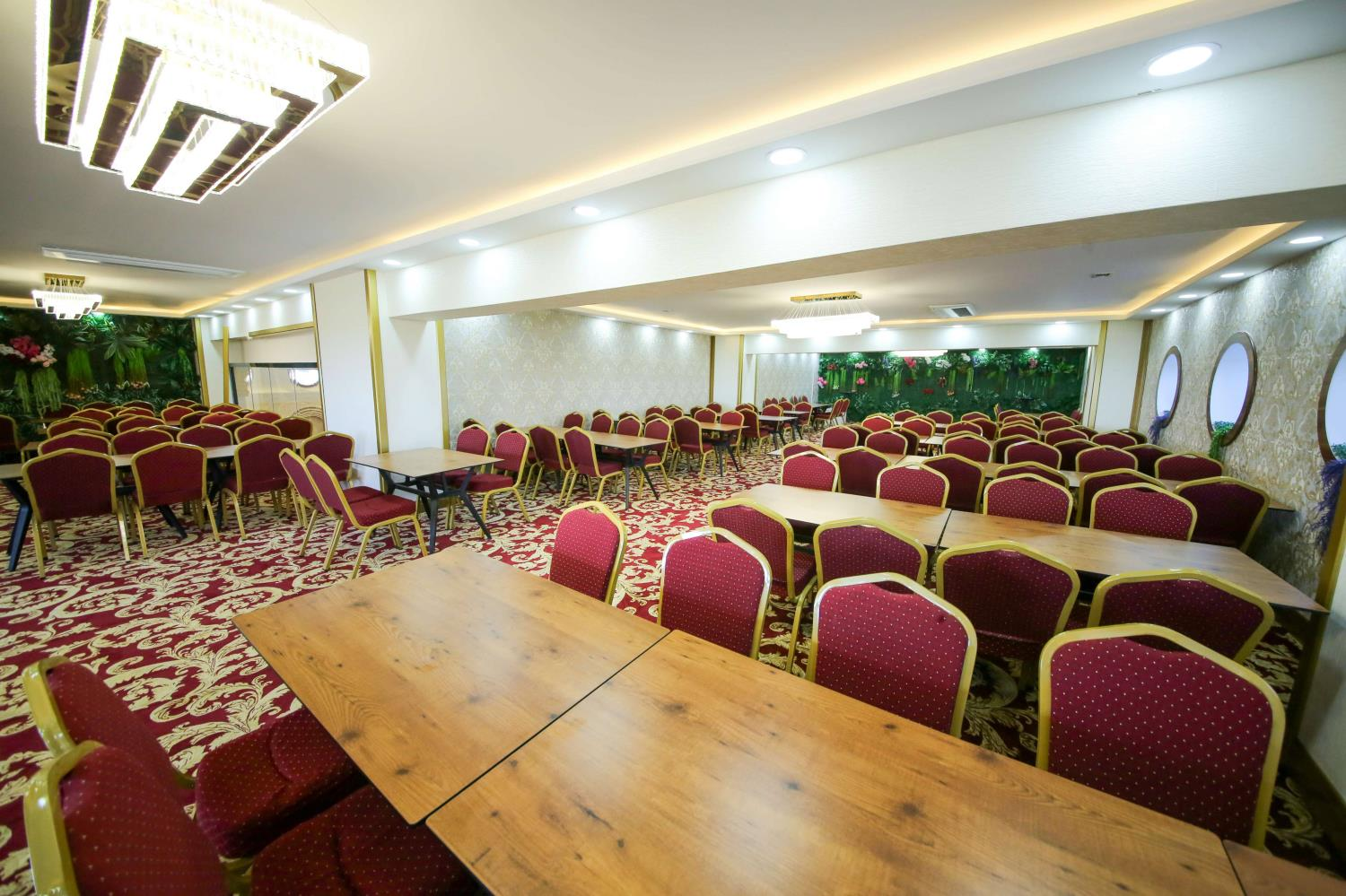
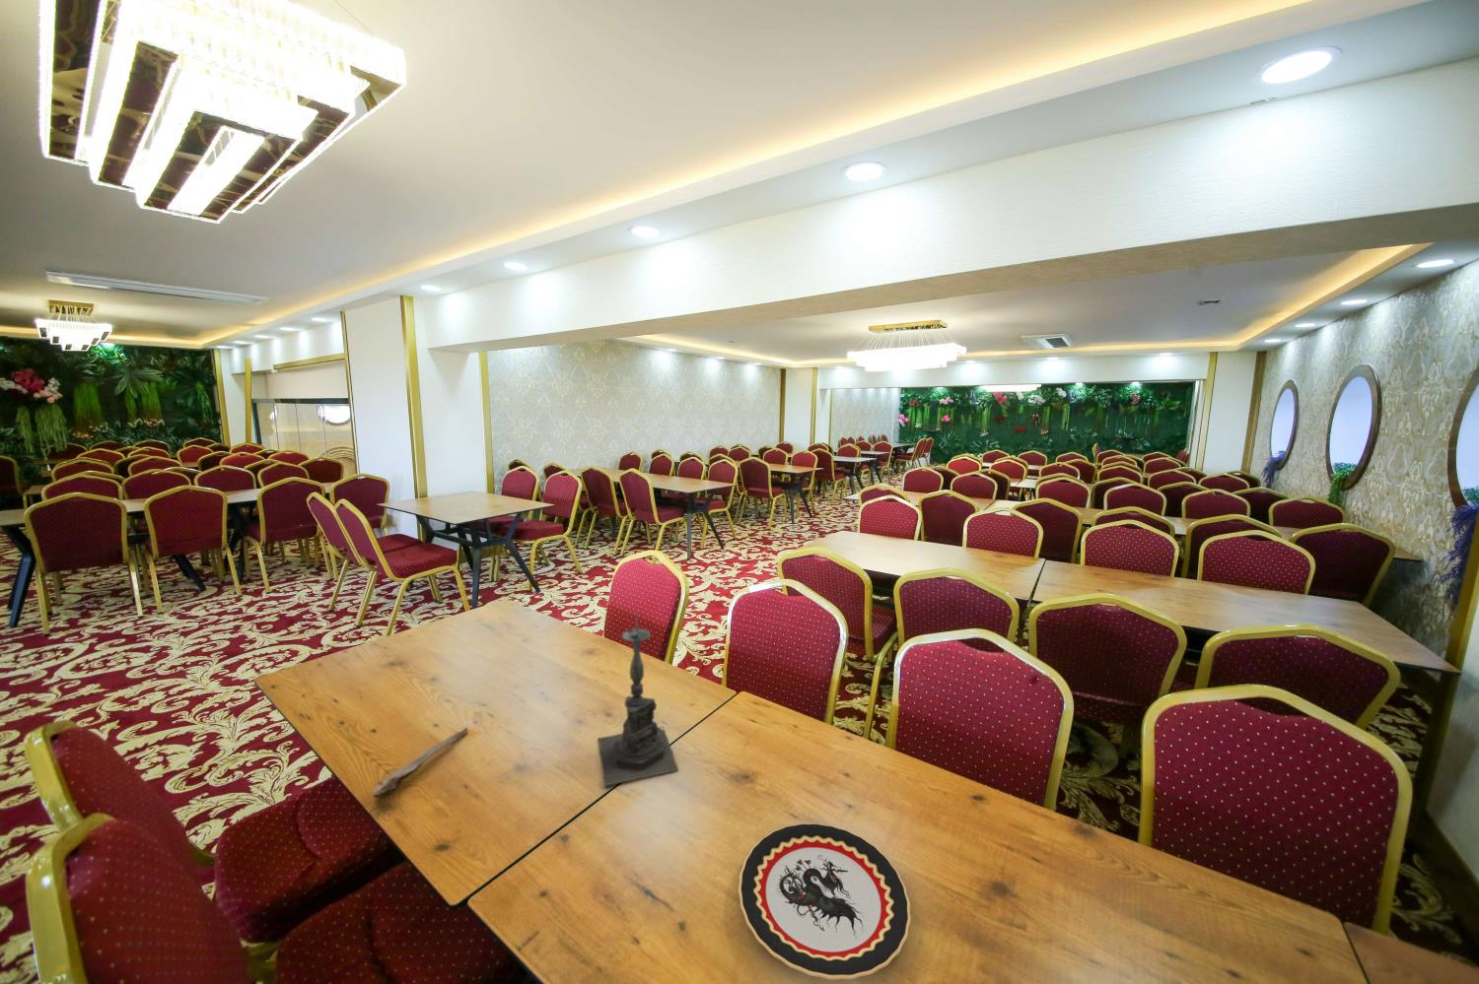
+ candle holder (635, 684)
+ plate (821, 893)
+ spoon (425, 758)
